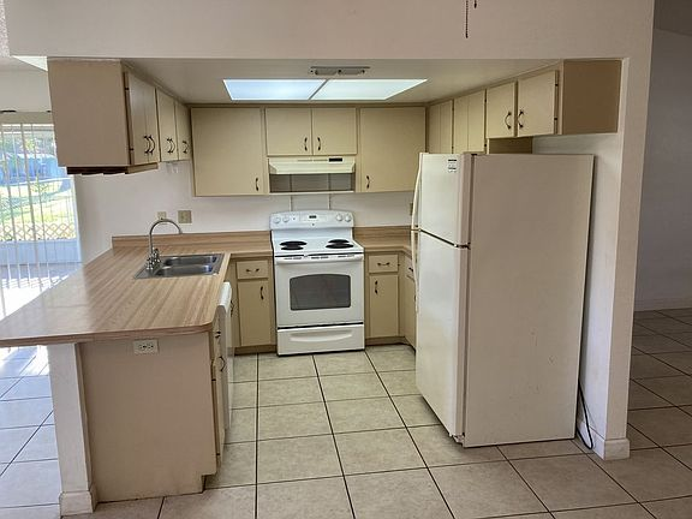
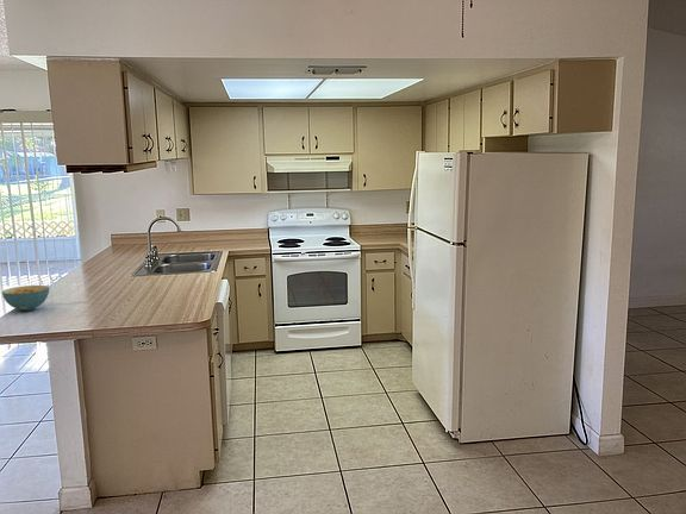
+ cereal bowl (26, 299)
